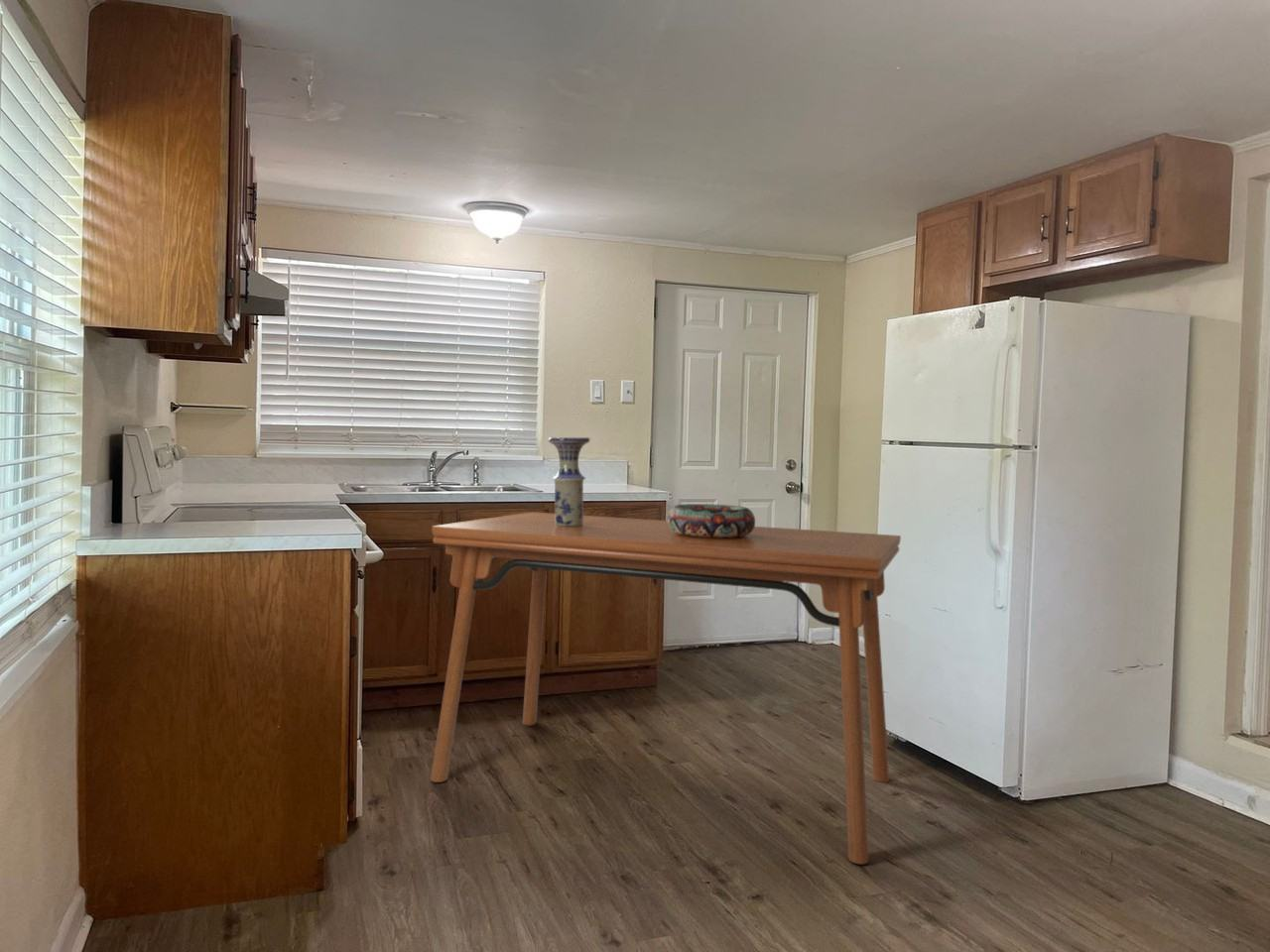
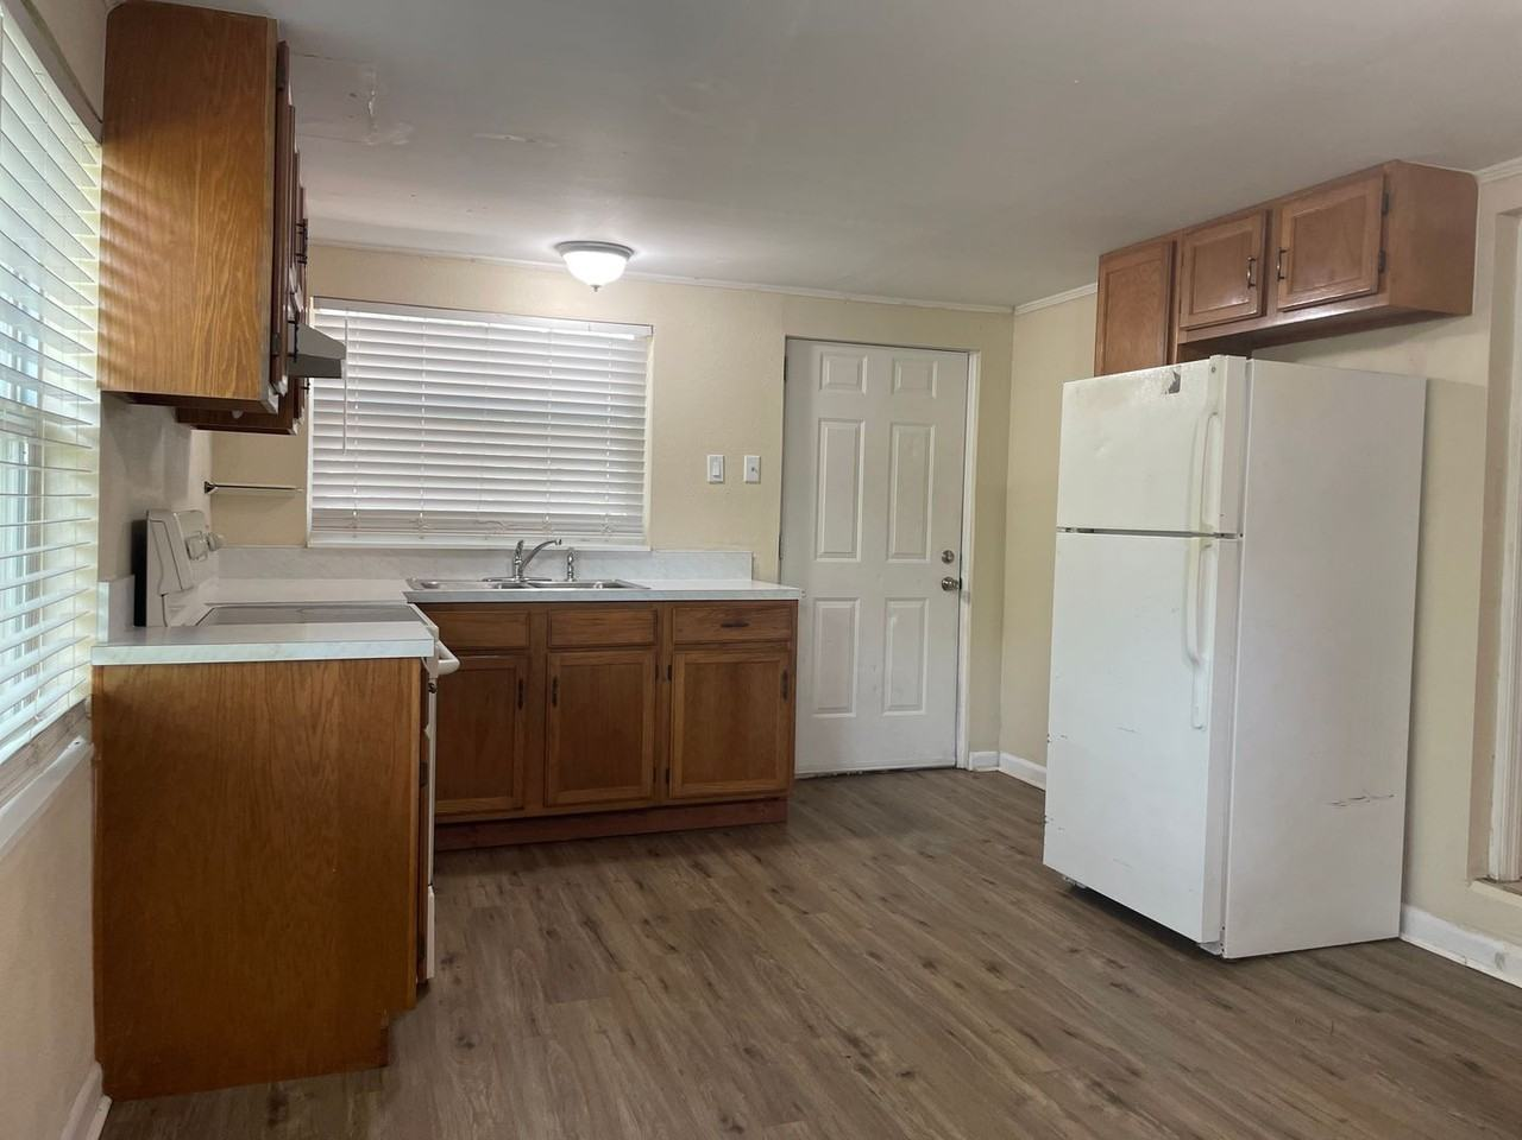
- dining table (676, 580)
- vase (568, 480)
- decorative bowl (710, 520)
